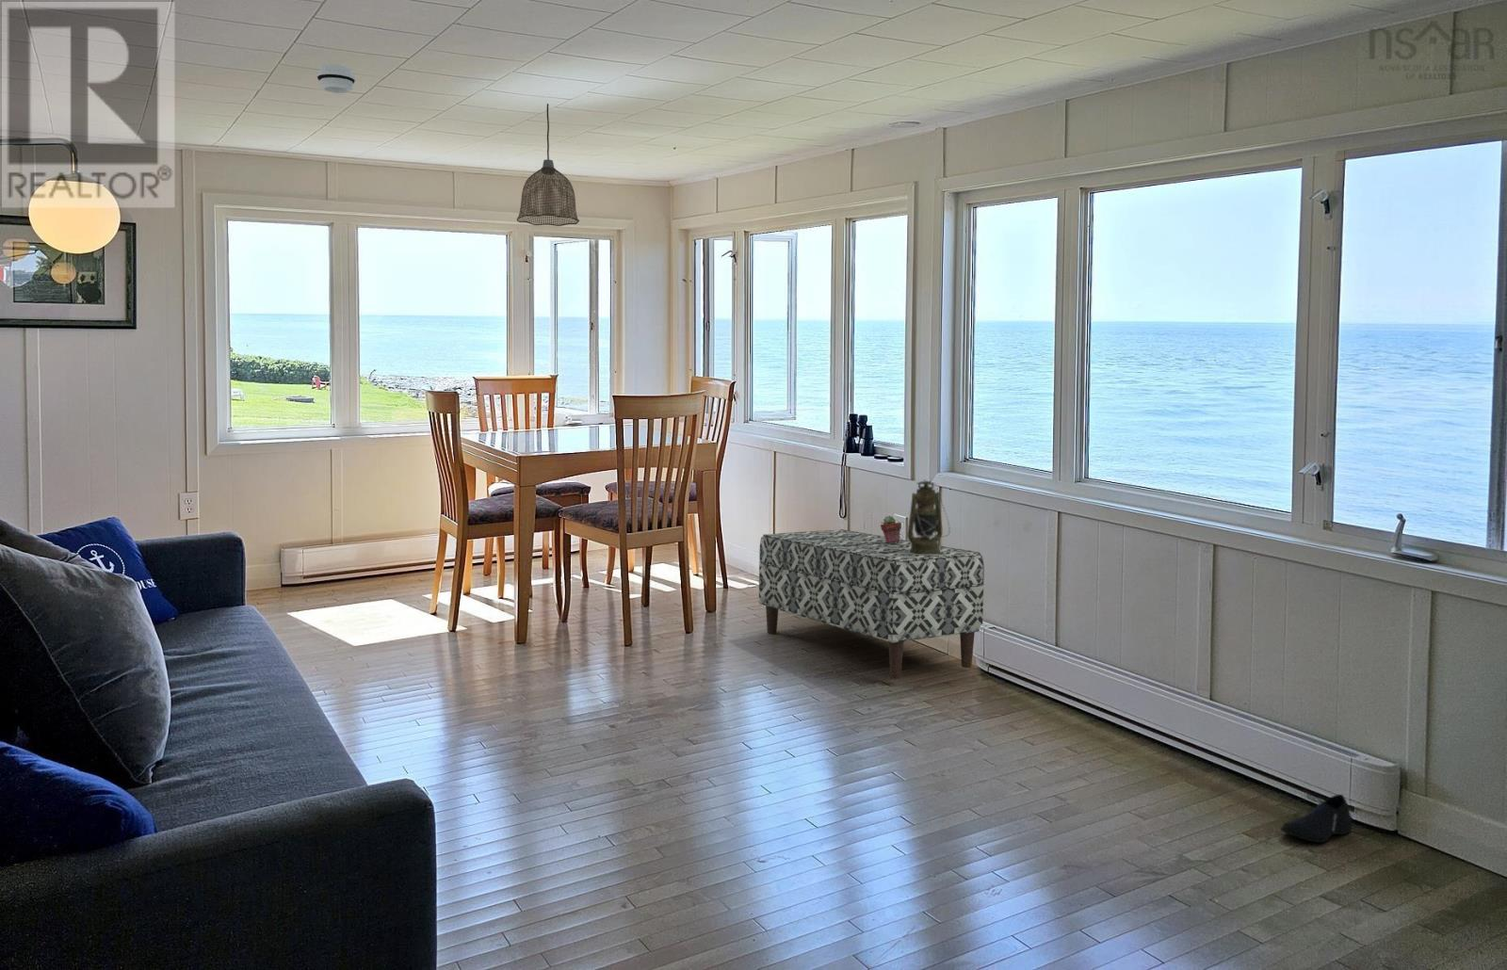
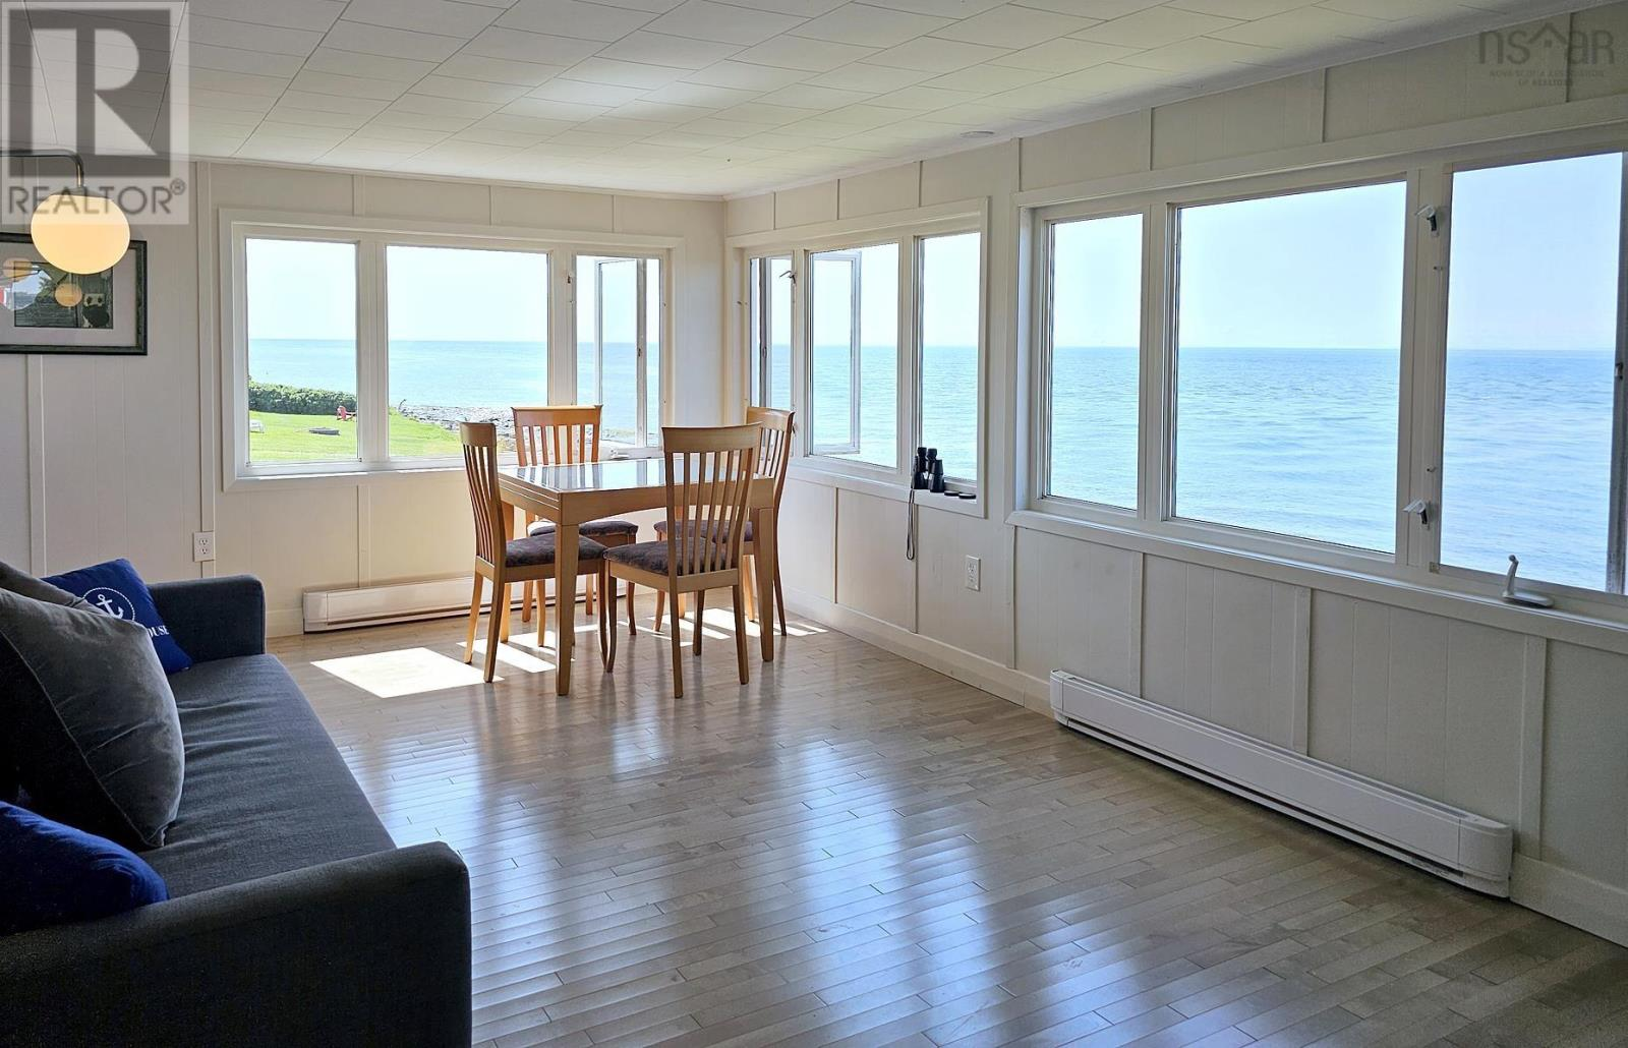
- lantern (926, 516)
- pendant lamp (547, 161)
- shoe (1318, 816)
- bench (863, 597)
- potted succulent (892, 529)
- smoke detector (335, 79)
